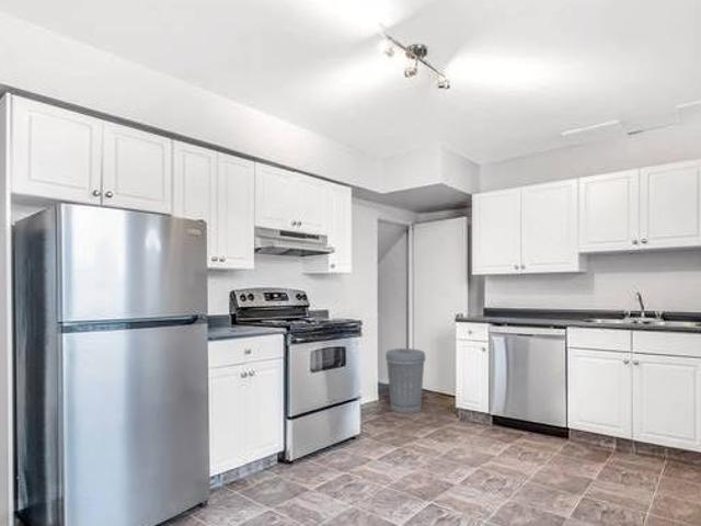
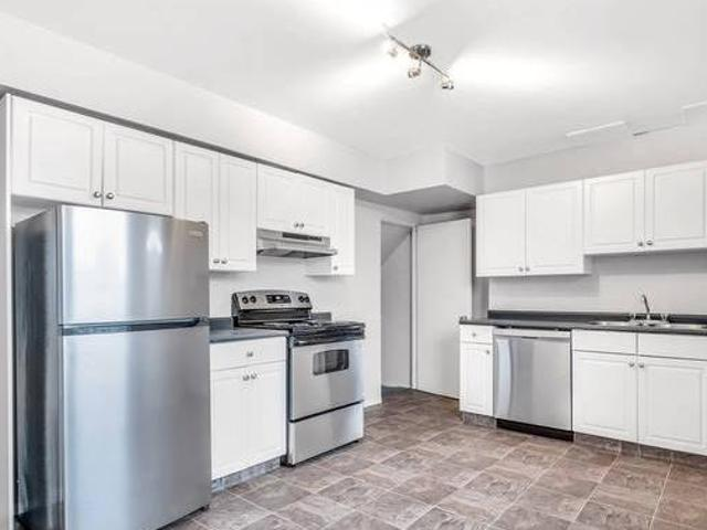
- trash can (405, 378)
